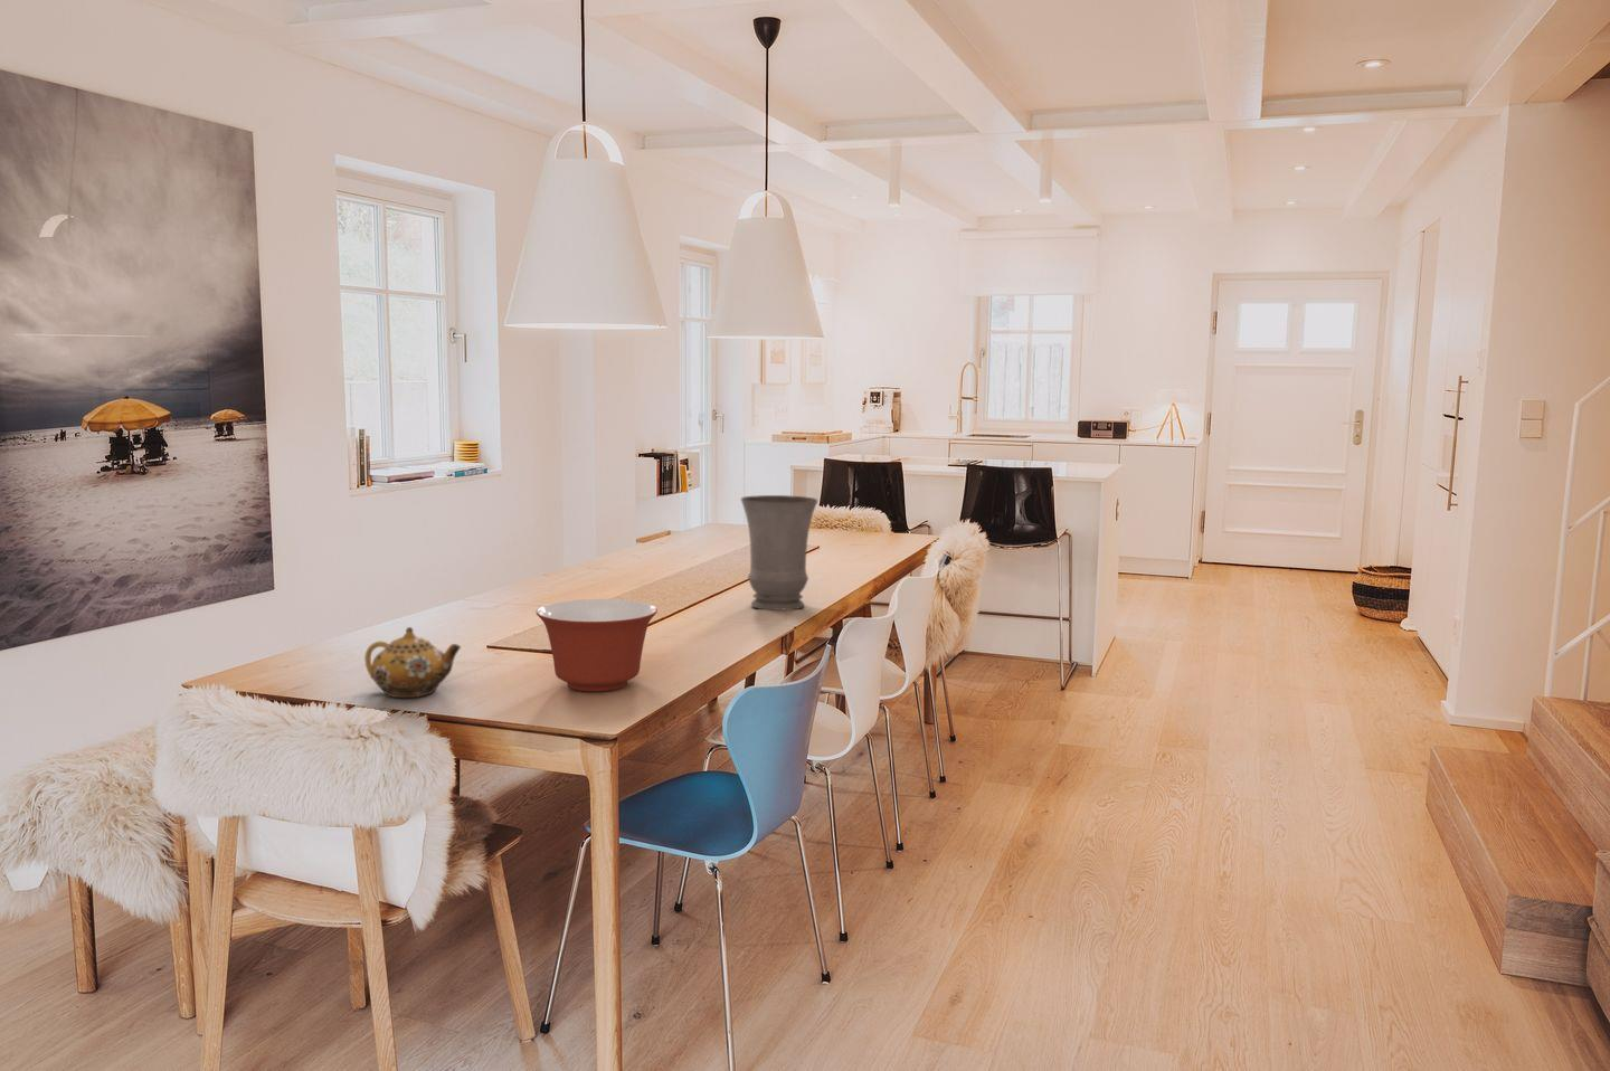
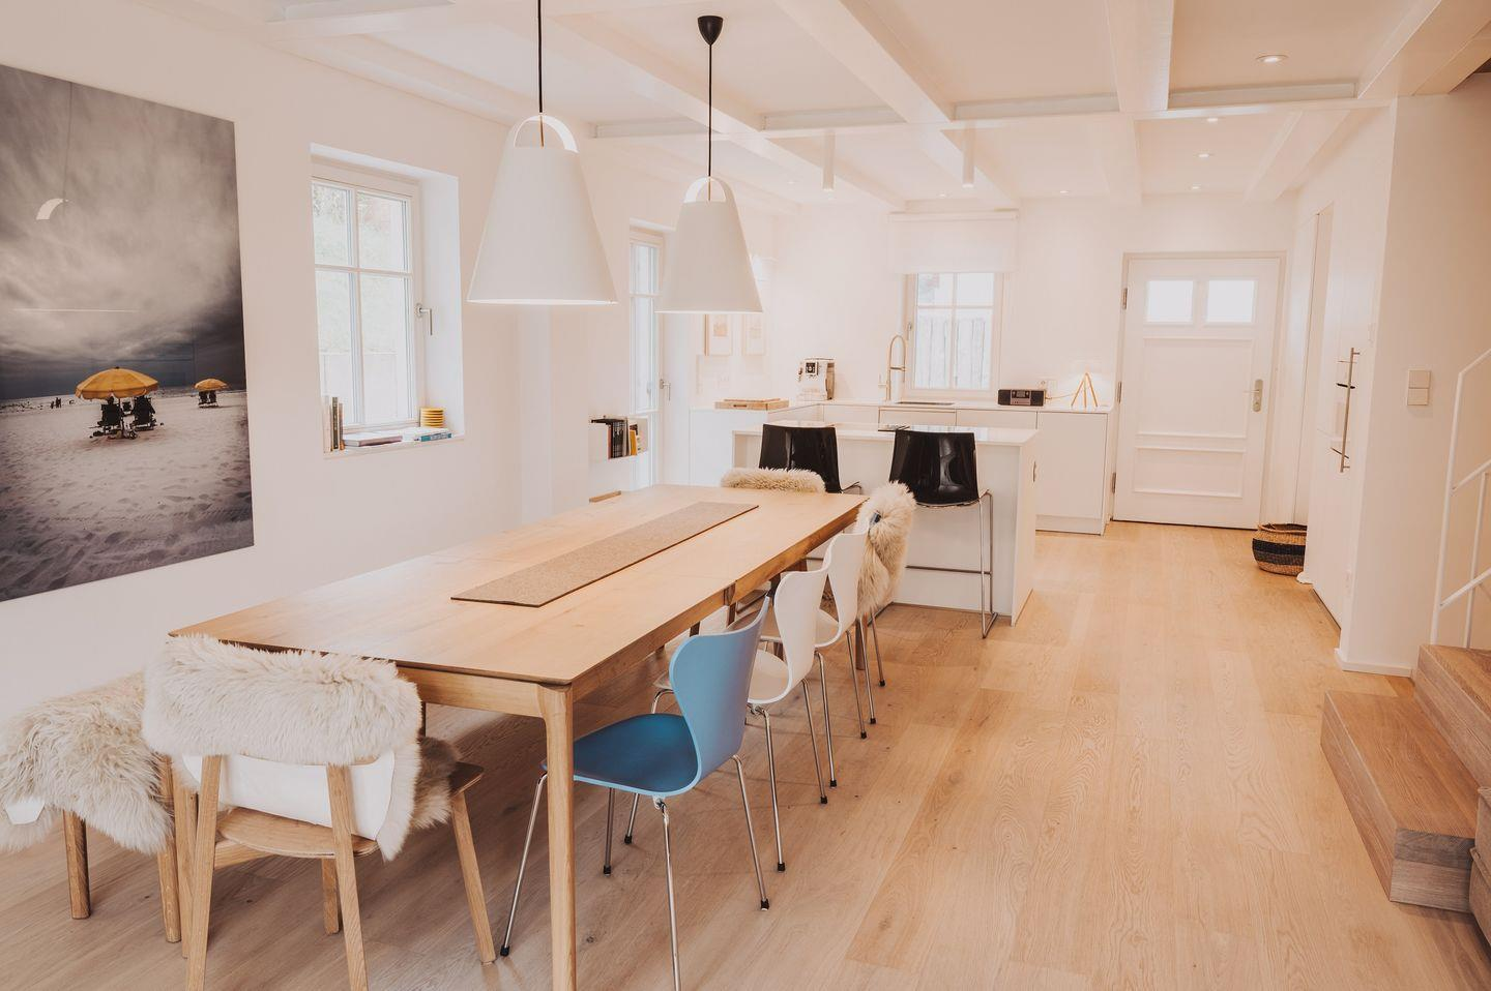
- vase (778, 552)
- mixing bowl (598, 647)
- teapot (410, 660)
